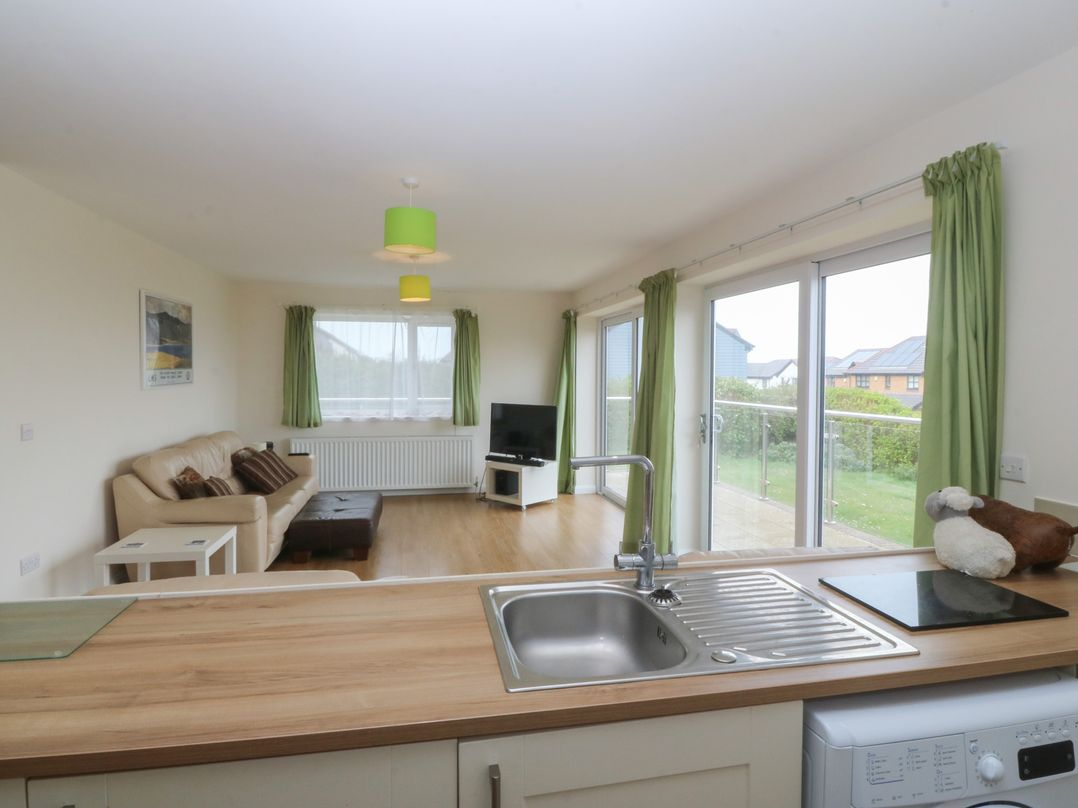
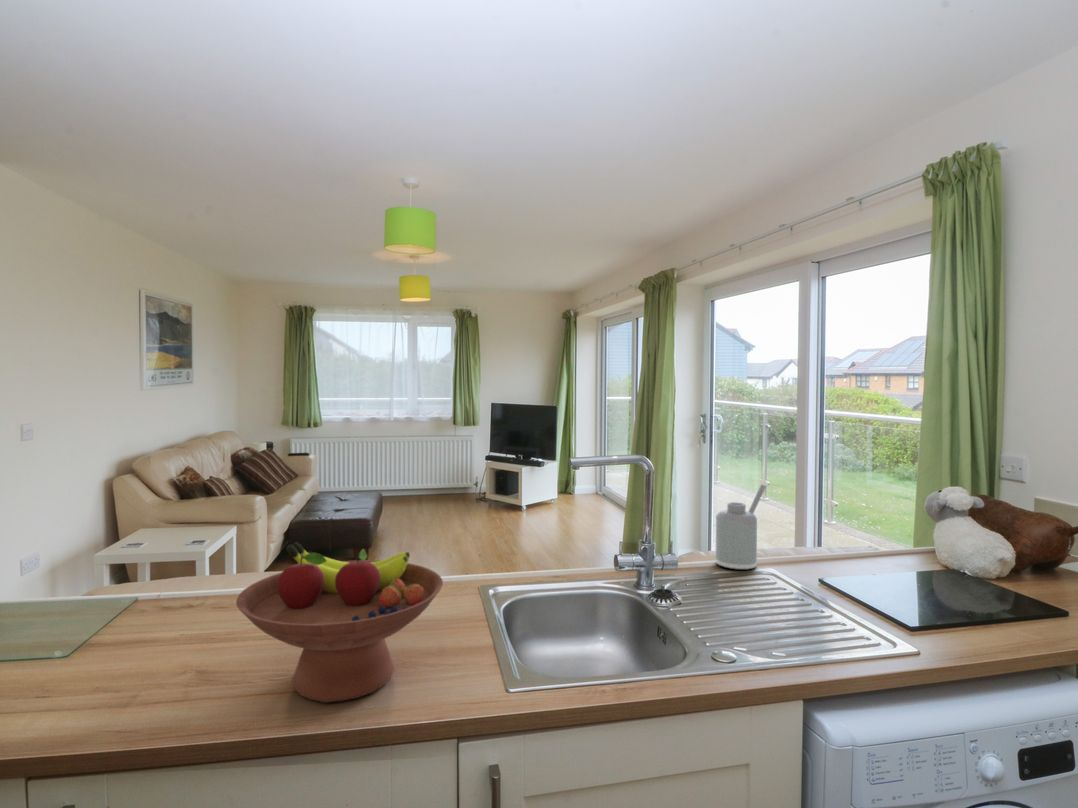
+ fruit bowl (344, 615)
+ soap dispenser (741, 524)
